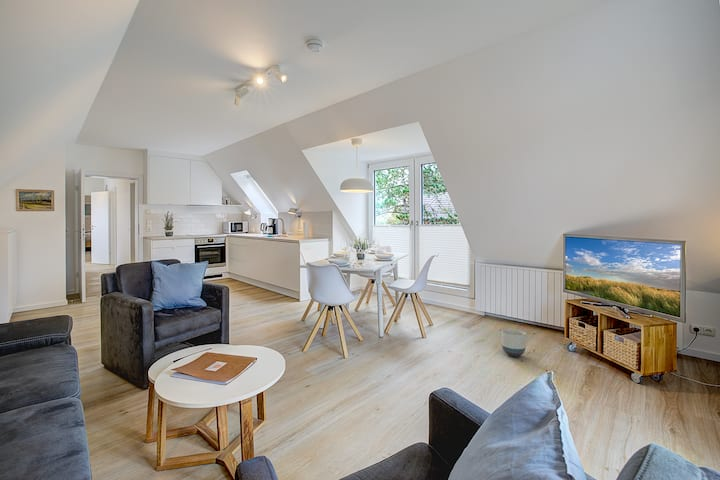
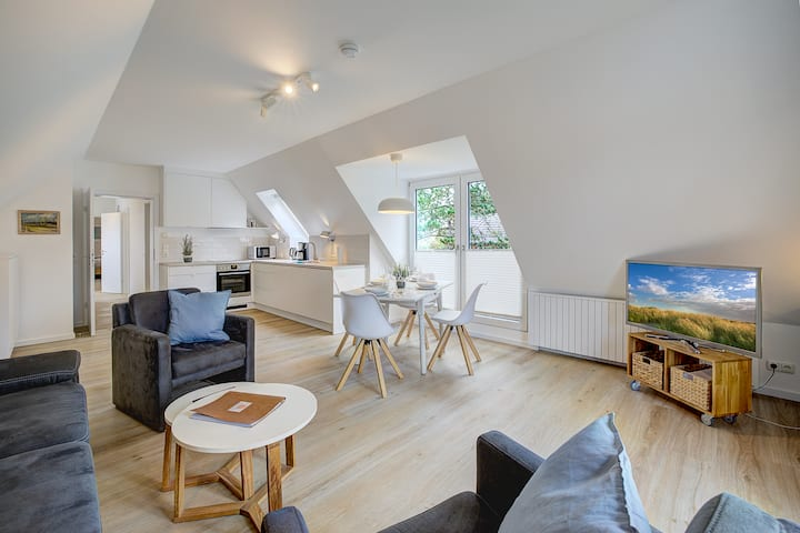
- planter (513, 343)
